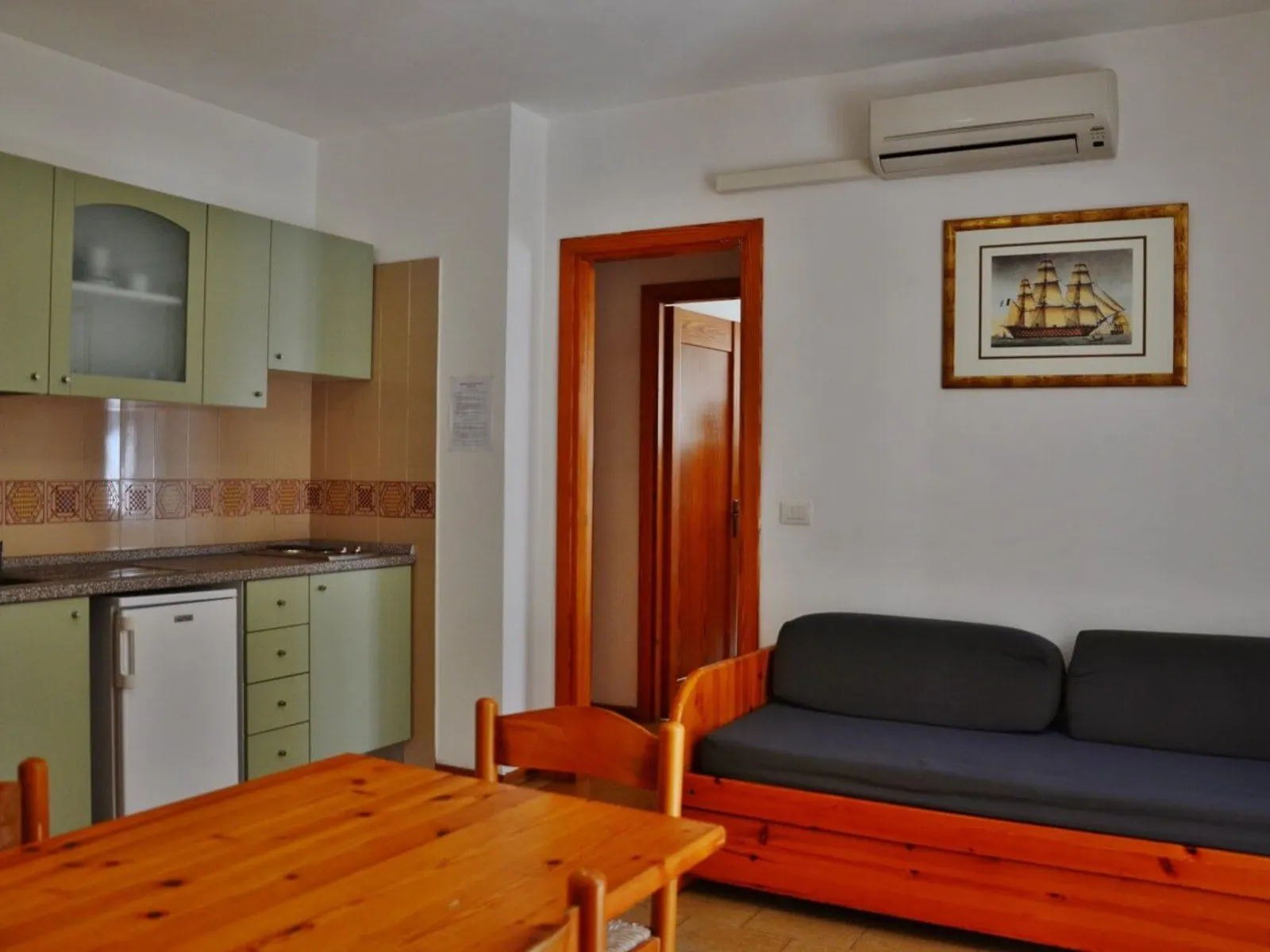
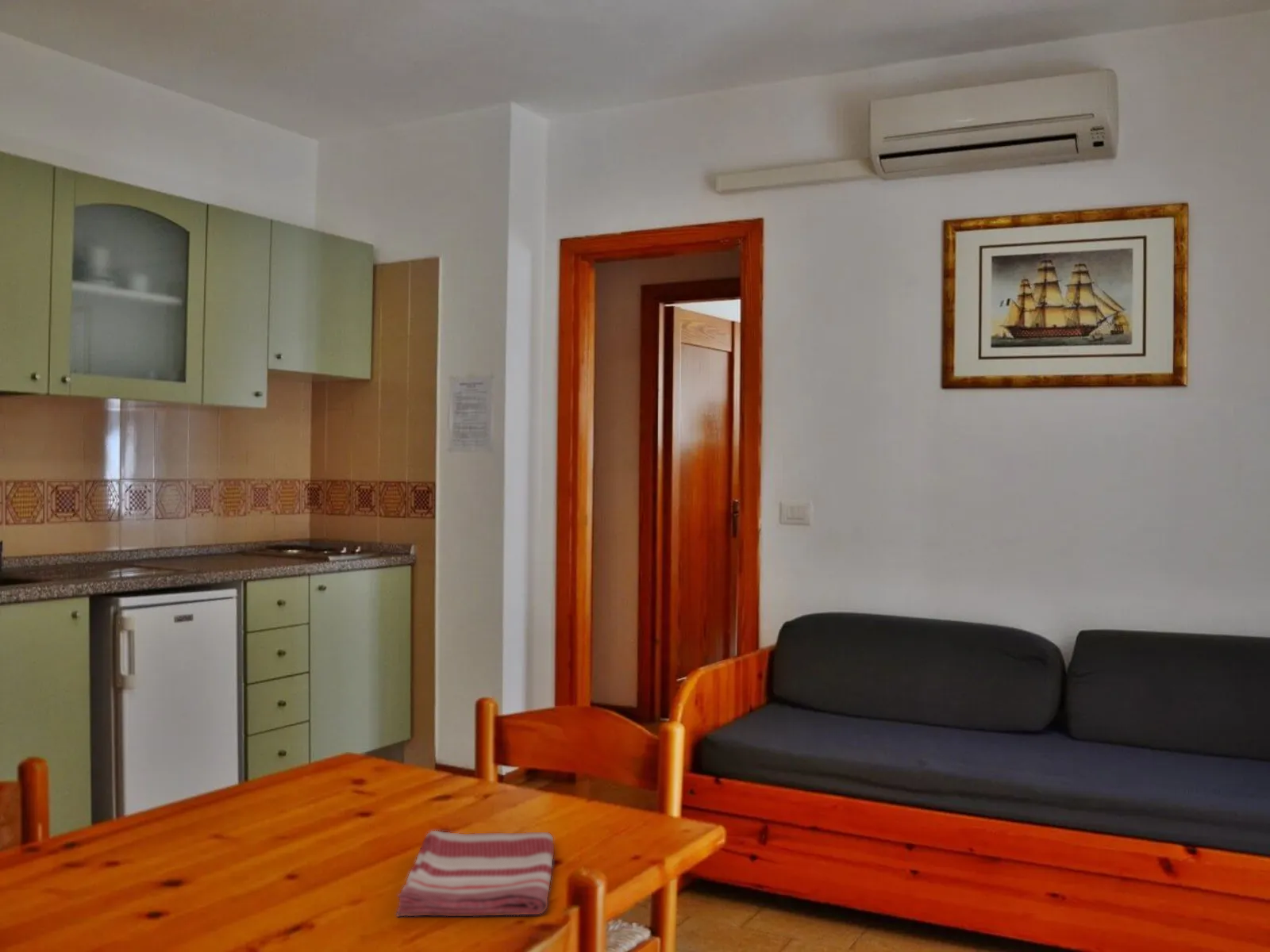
+ dish towel (482, 867)
